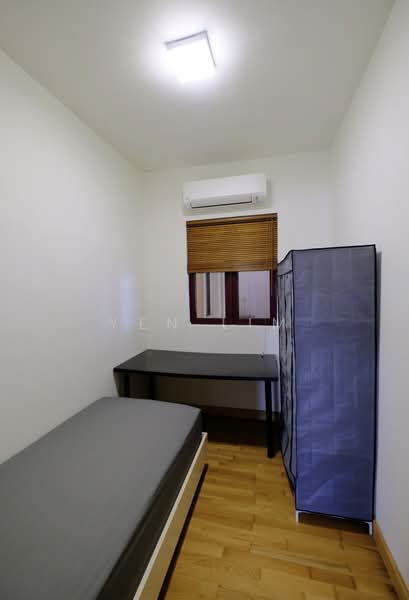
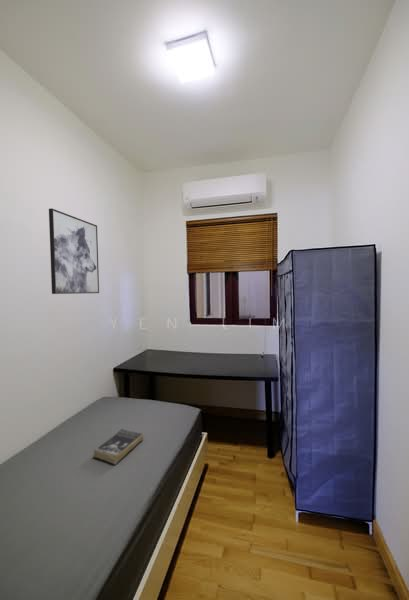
+ book (119, 444)
+ wall art (76, 256)
